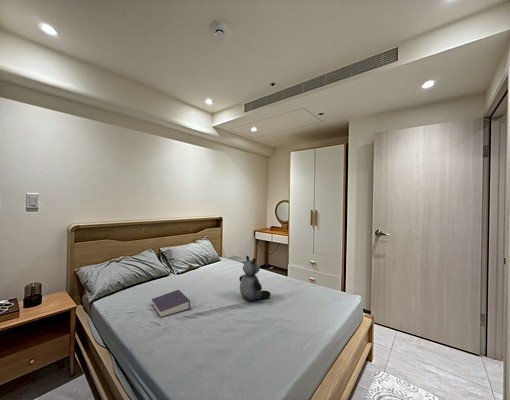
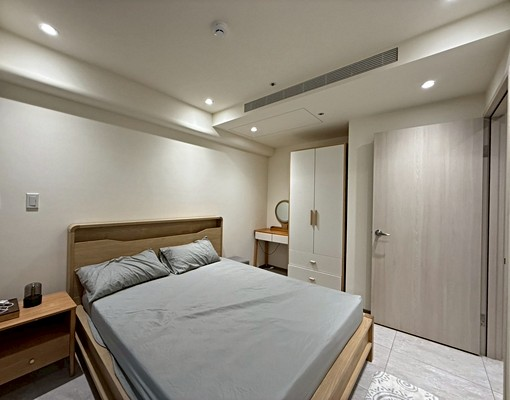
- teddy bear (254, 276)
- book (170, 302)
